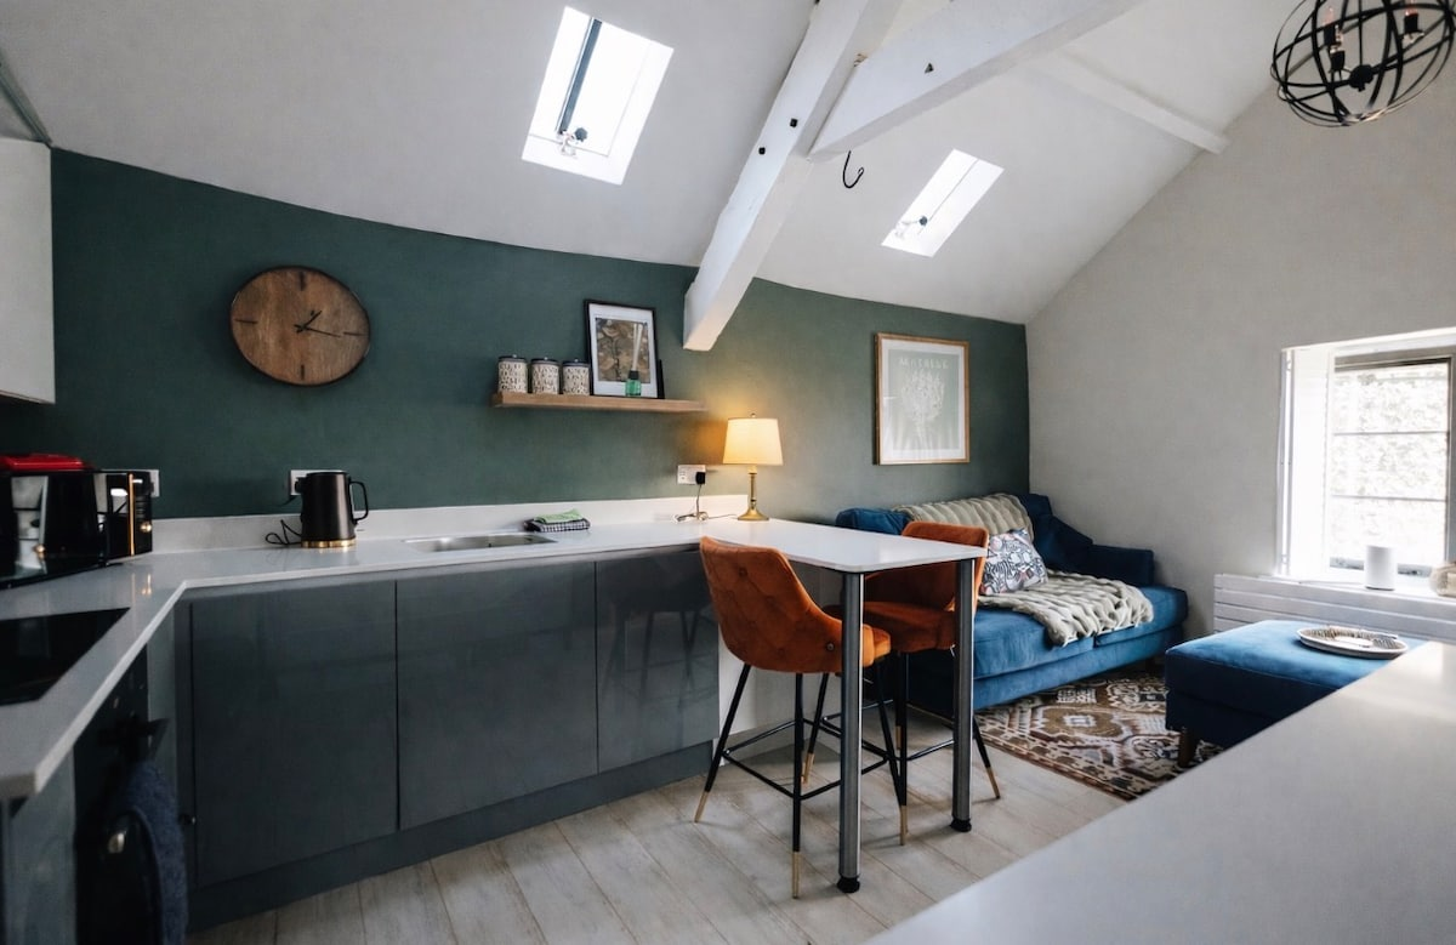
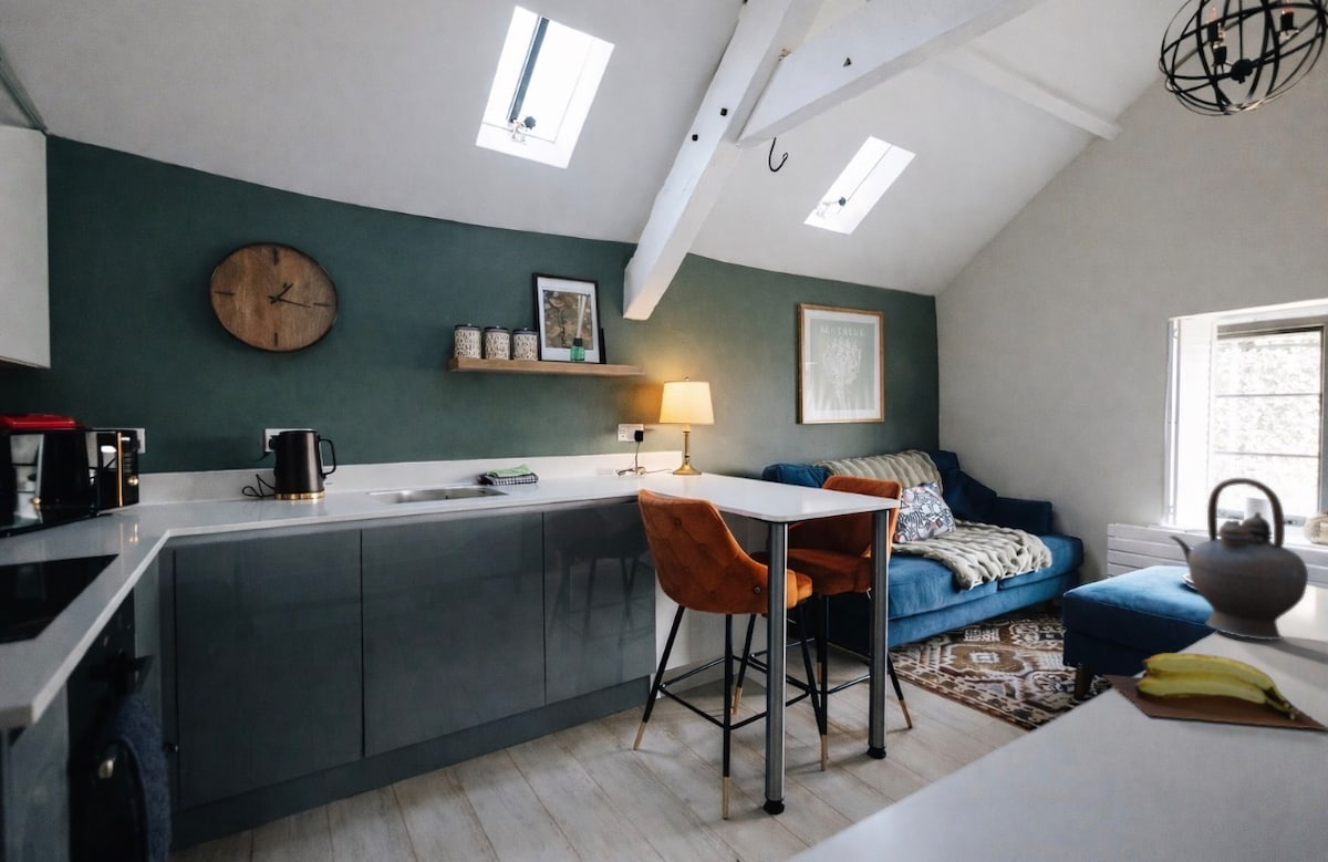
+ banana (1205, 679)
+ teapot (1233, 553)
